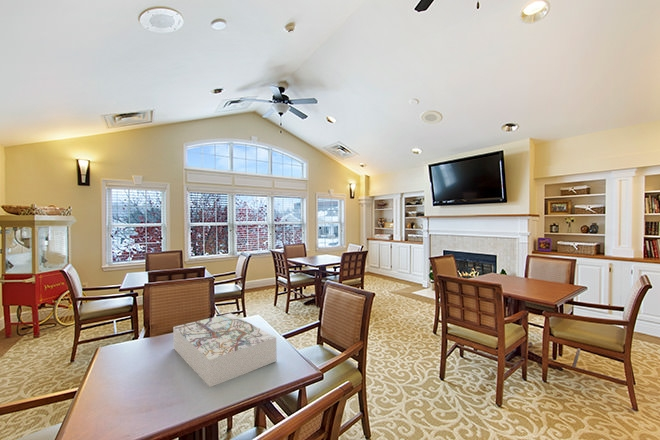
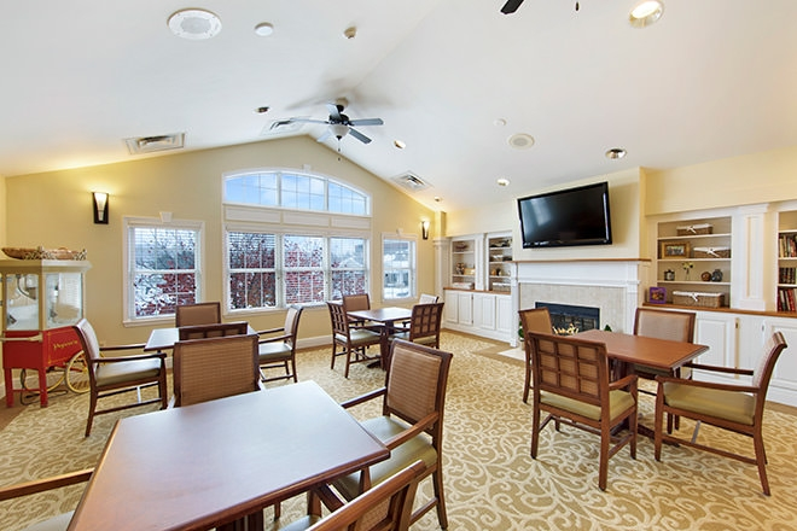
- board game (222, 343)
